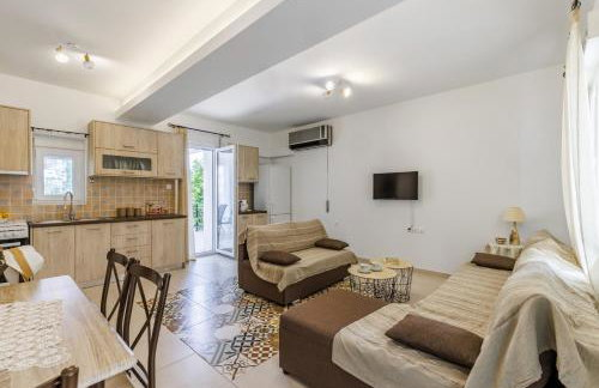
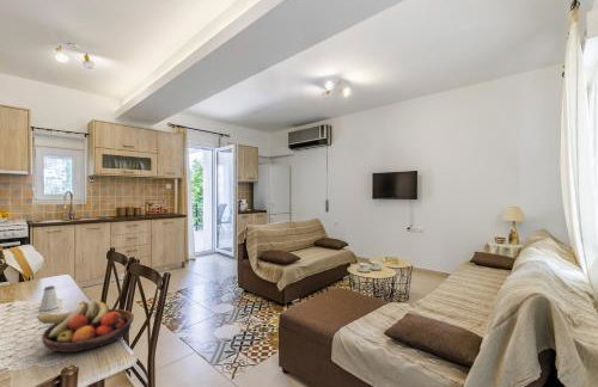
+ fruit bowl (90, 321)
+ saltshaker (49, 296)
